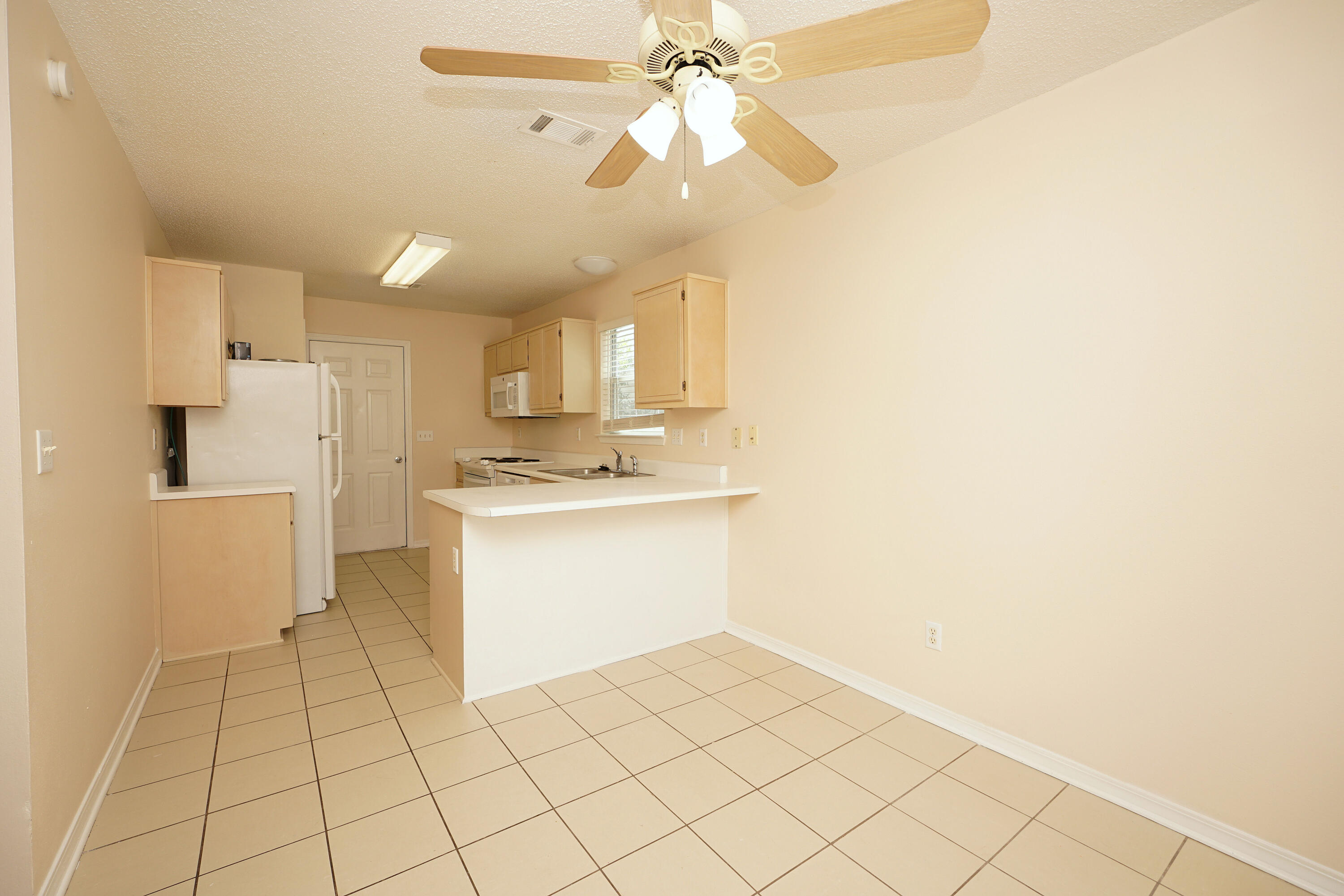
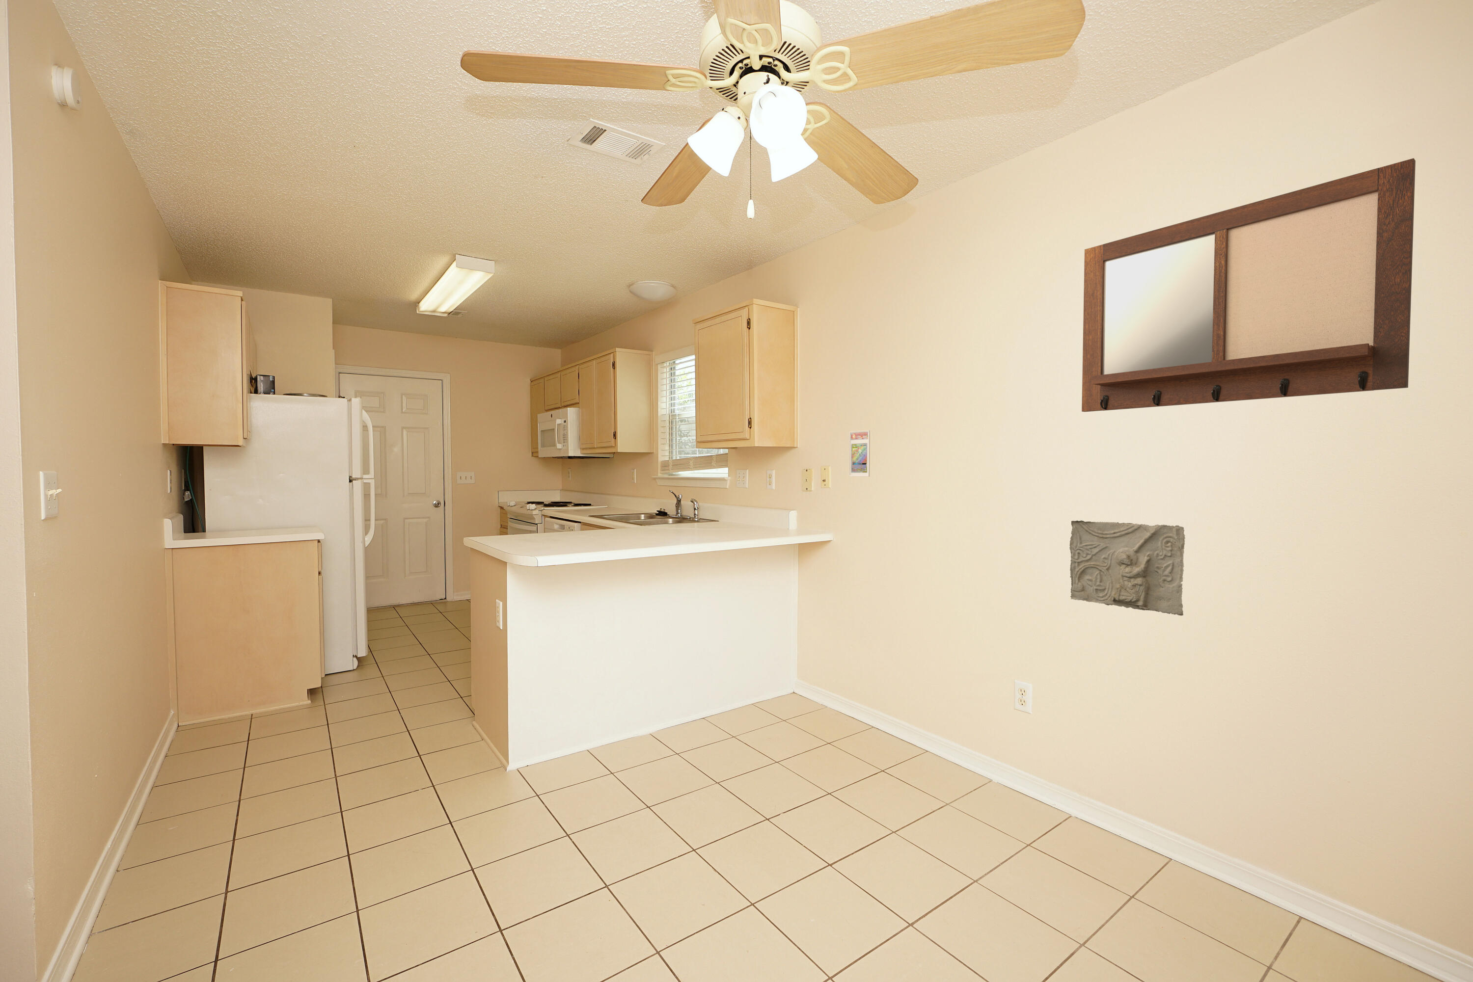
+ writing board (1217, 306)
+ trading card display case (859, 454)
+ relief sculpture (1123, 566)
